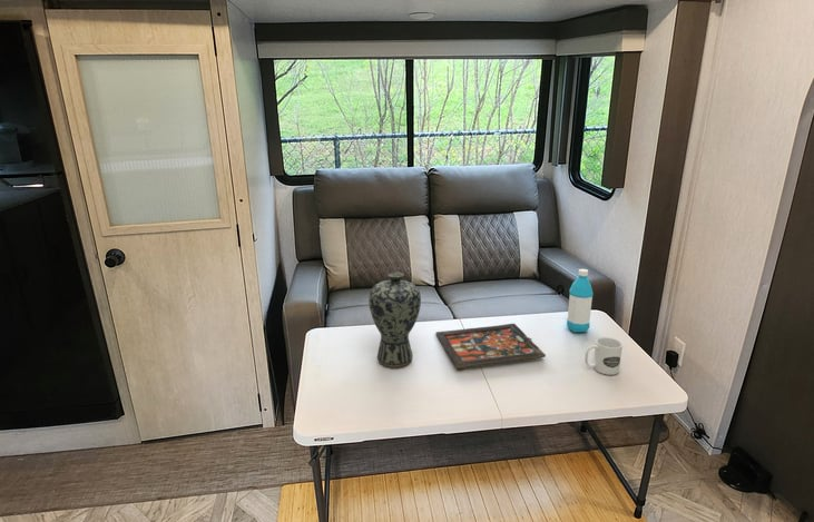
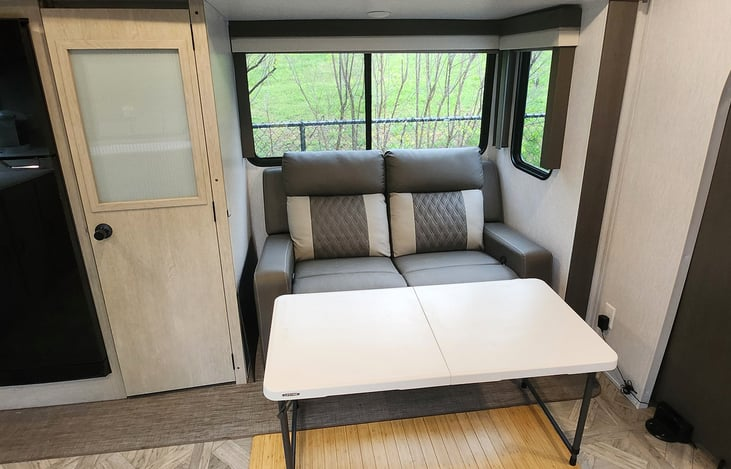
- water bottle (580, 299)
- vase (394, 317)
- board game (489, 344)
- mug (602, 355)
